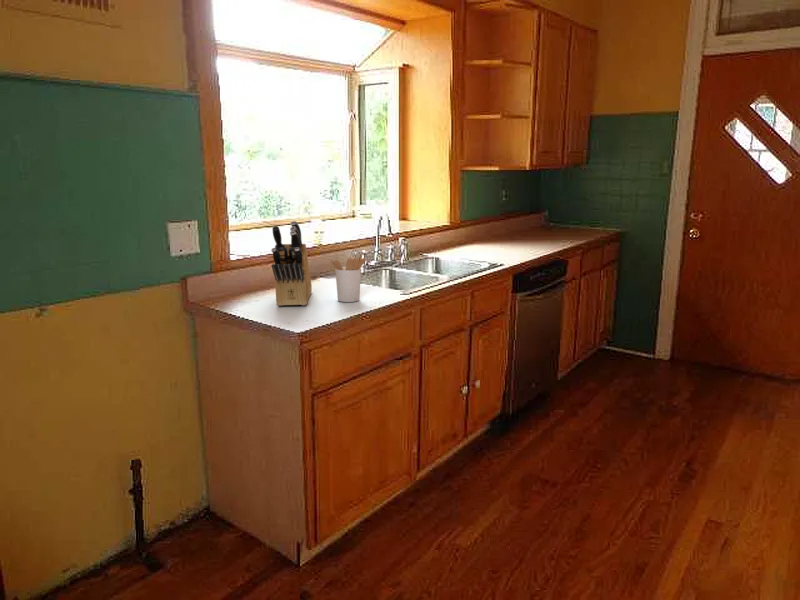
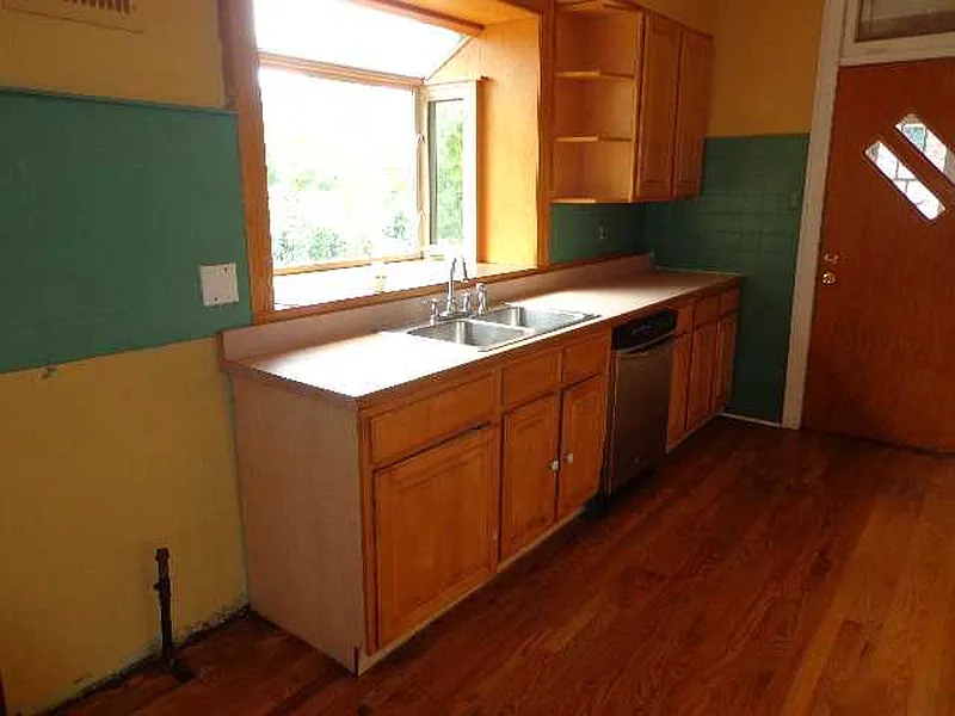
- utensil holder (351, 277)
- knife block (292, 260)
